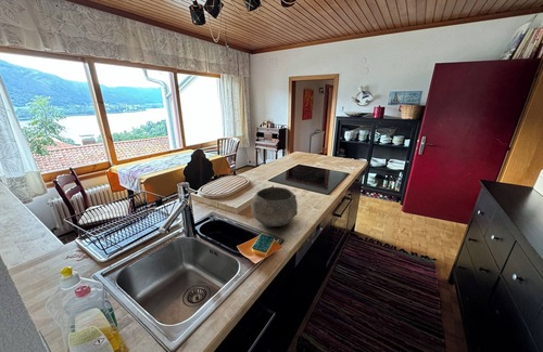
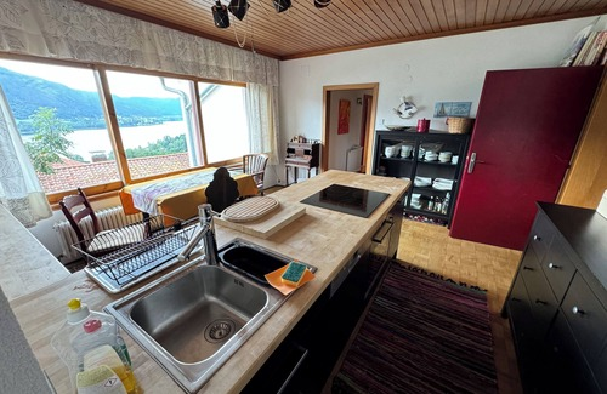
- bowl (274, 207)
